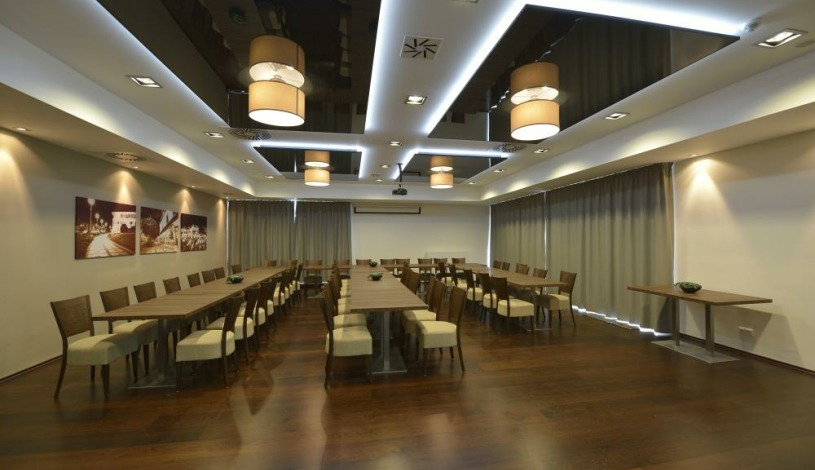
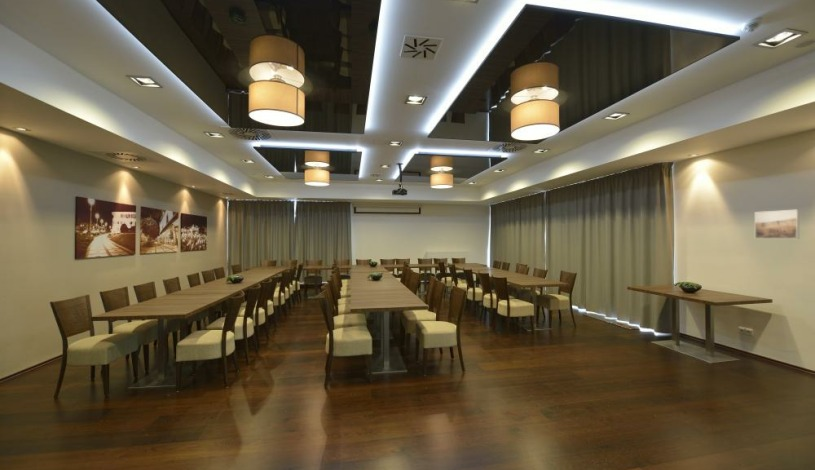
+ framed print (775, 224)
